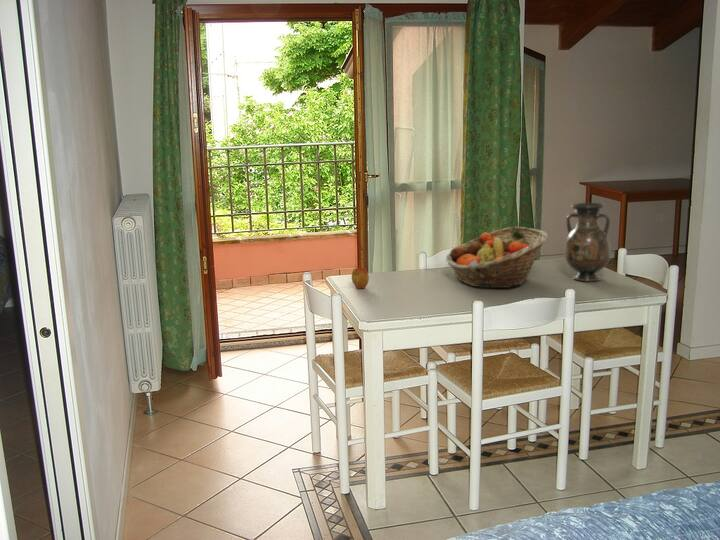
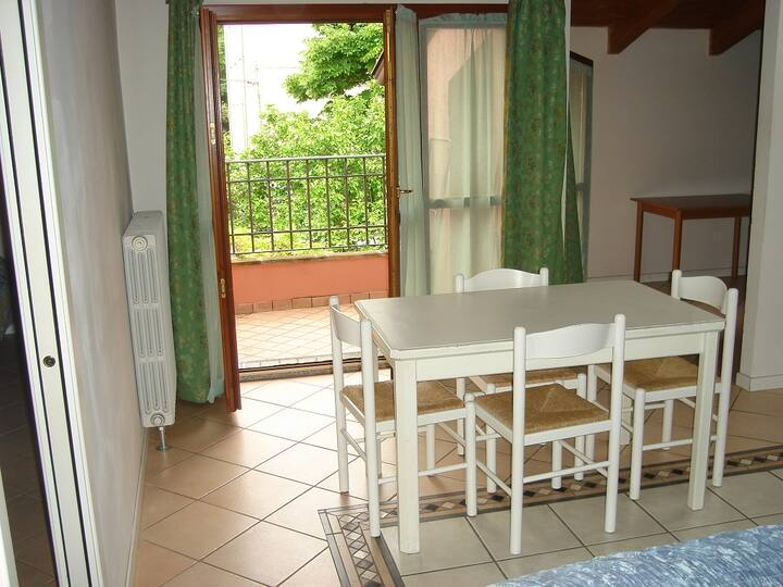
- vase (587, 241)
- fruit basket (495, 255)
- apple (360, 276)
